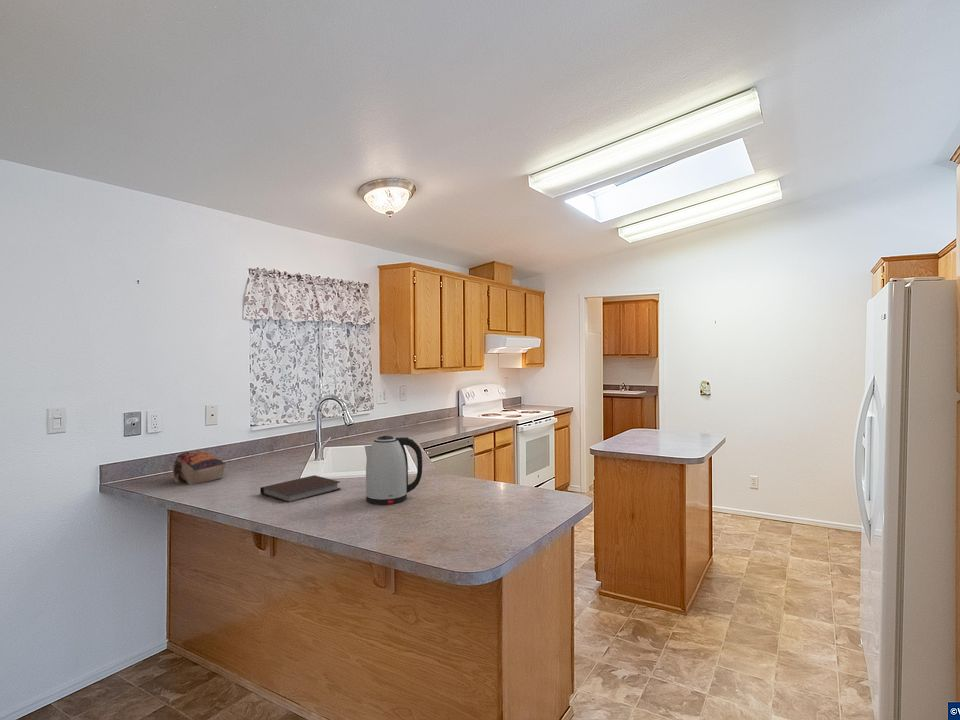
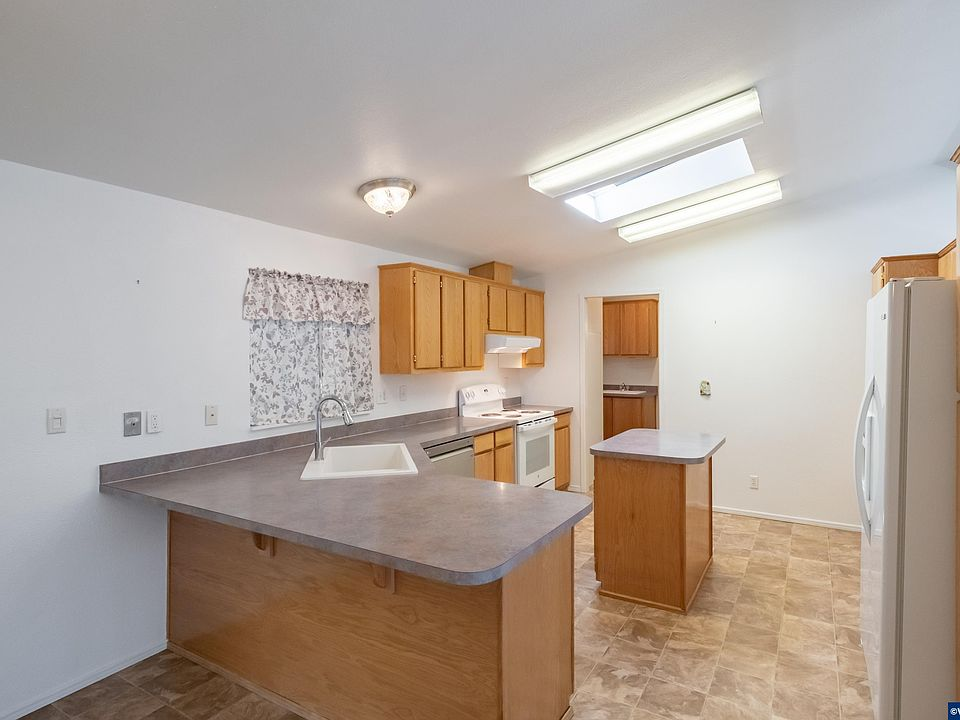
- kettle (394, 466)
- bag (198, 465)
- notebook (301, 487)
